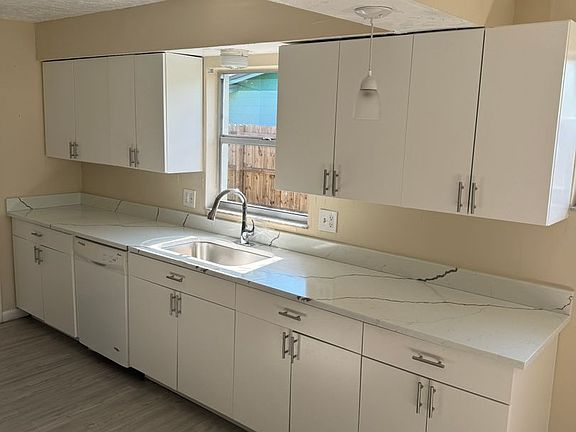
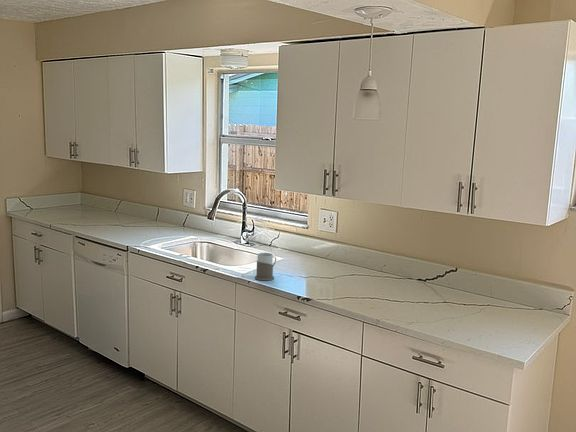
+ mug (266, 265)
